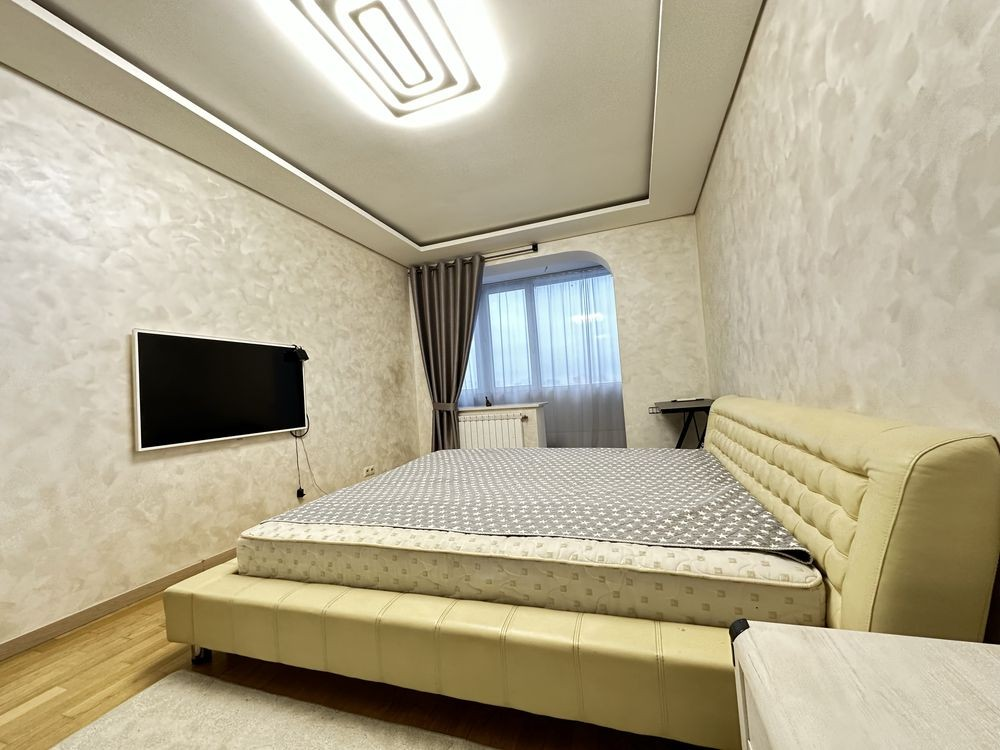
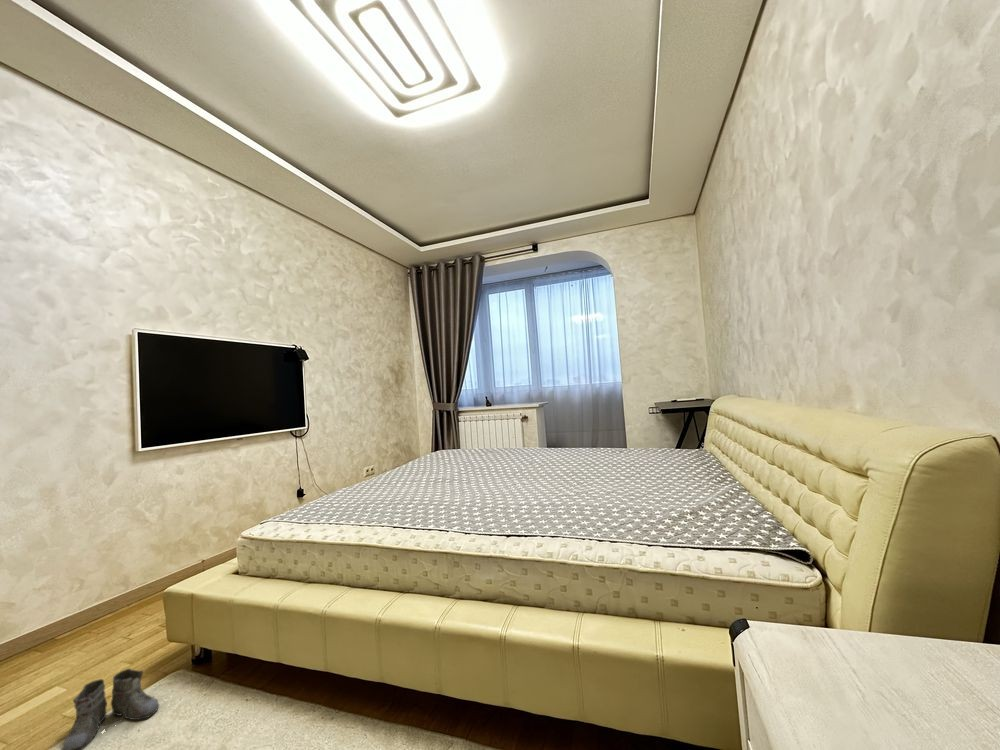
+ boots (106, 704)
